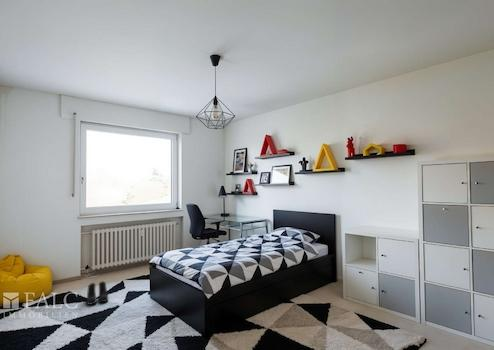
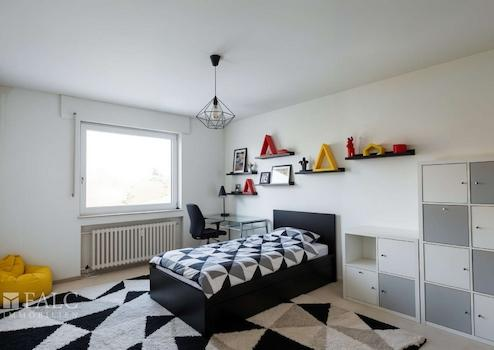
- boots (99, 291)
